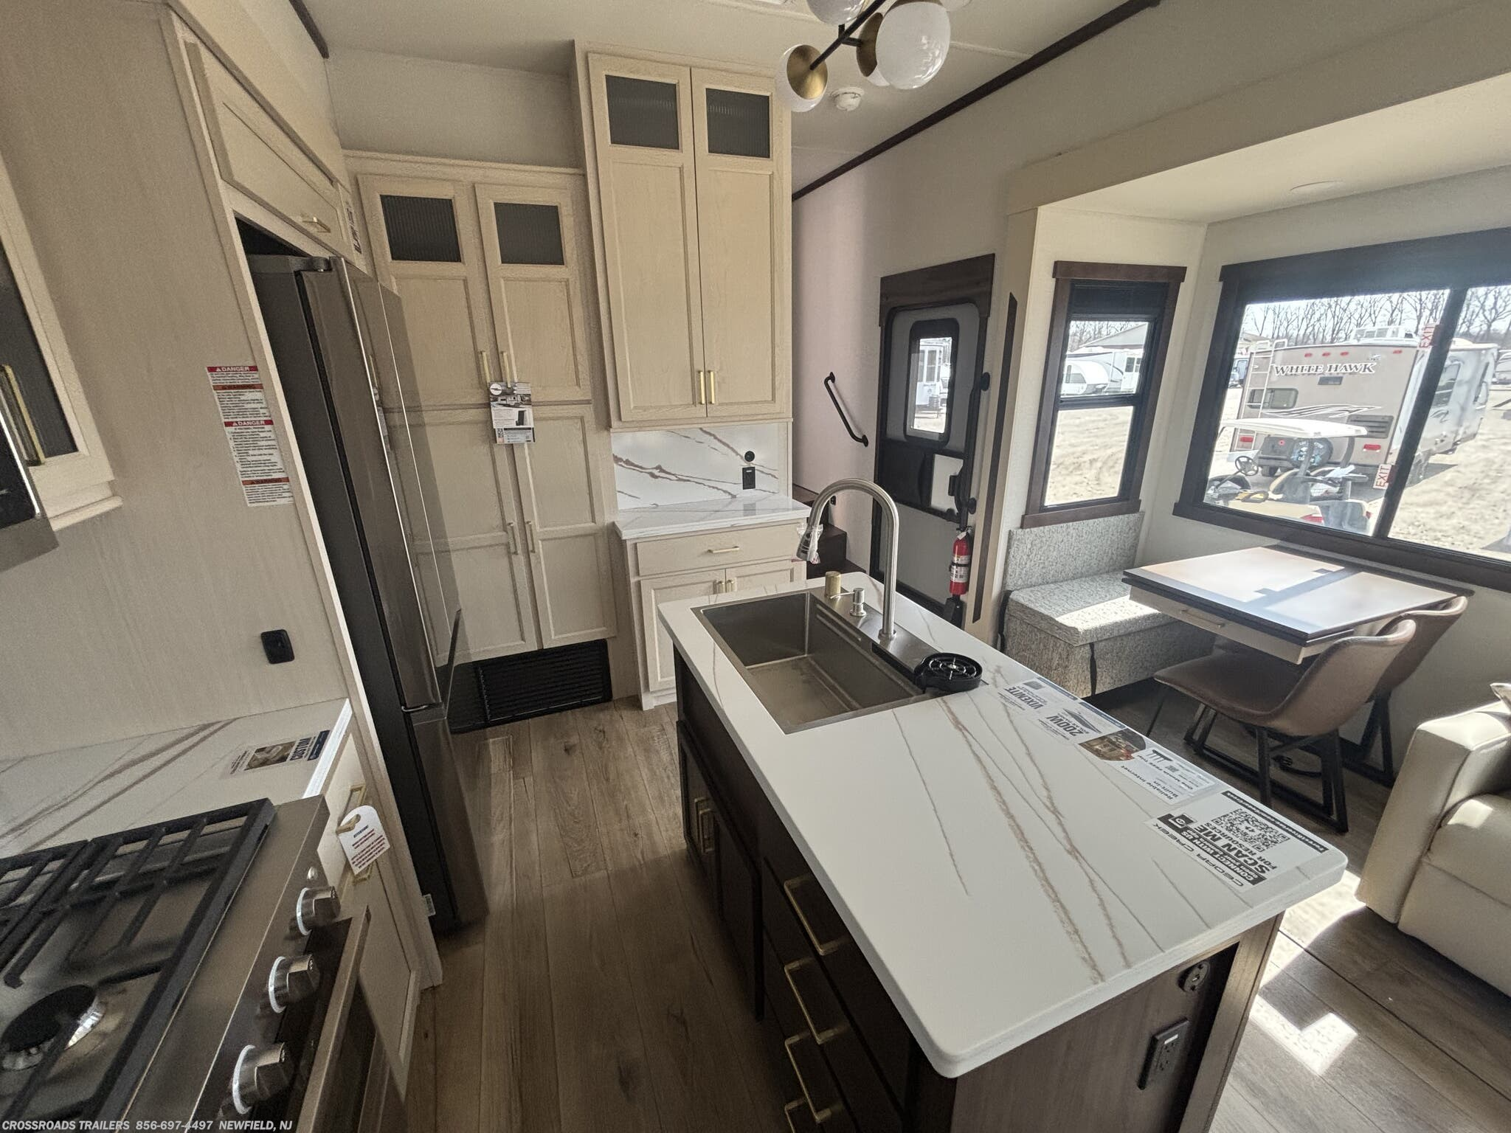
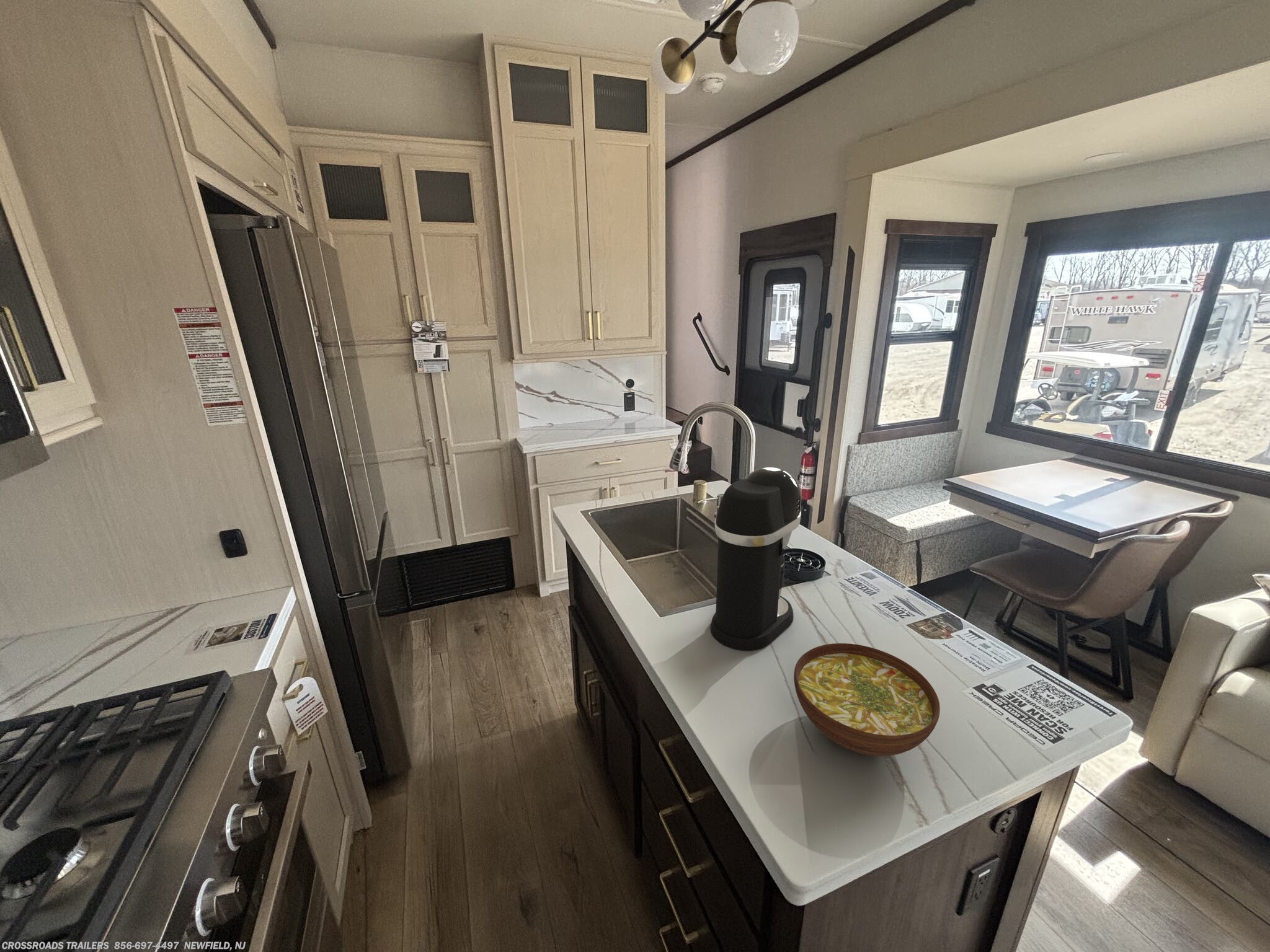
+ bowl (860, 708)
+ coffee maker (756, 552)
